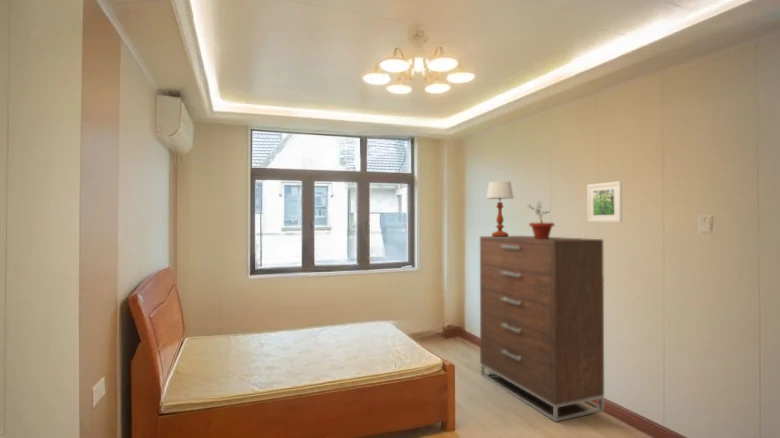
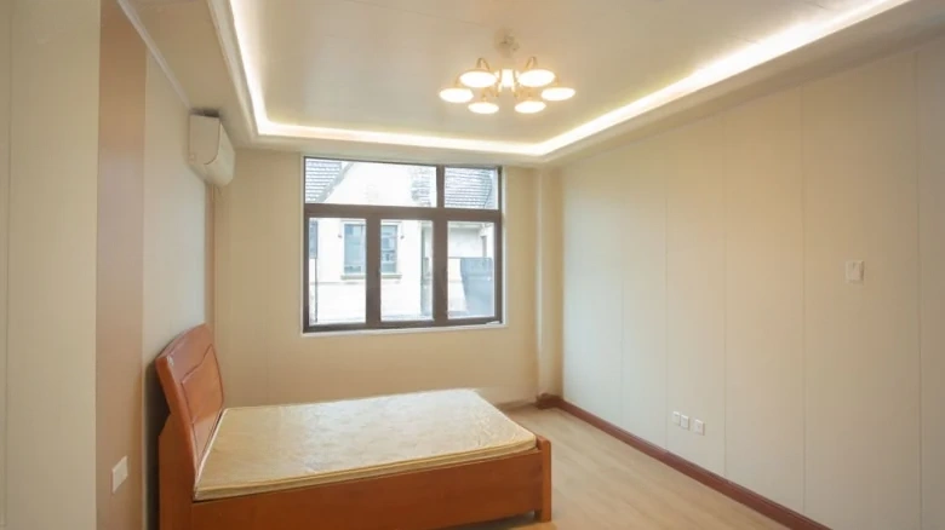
- dresser (534, 314)
- potted plant (540, 220)
- table lamp (499, 209)
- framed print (604, 202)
